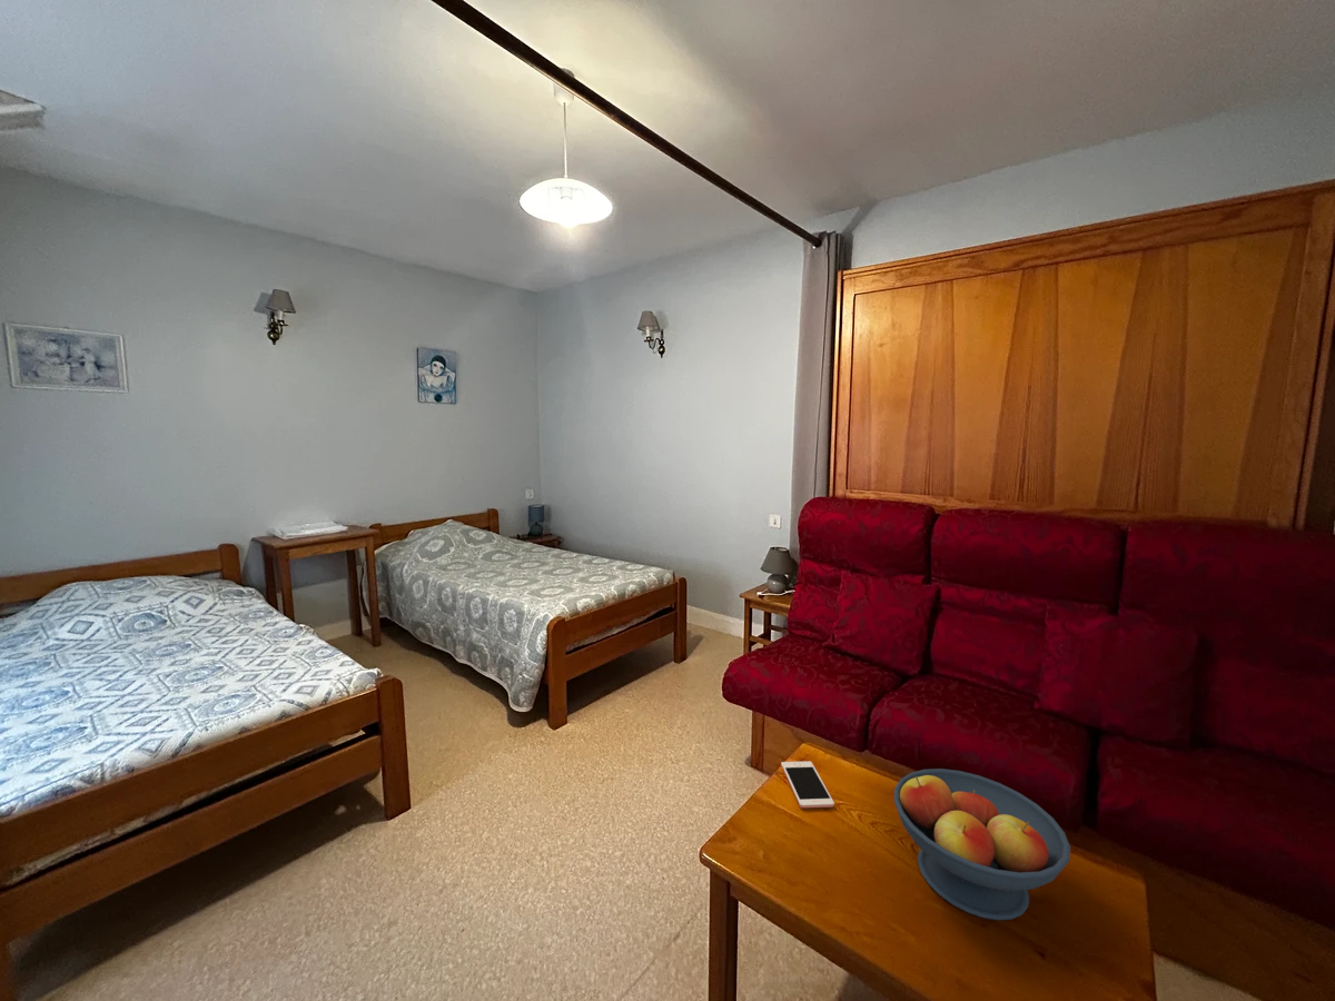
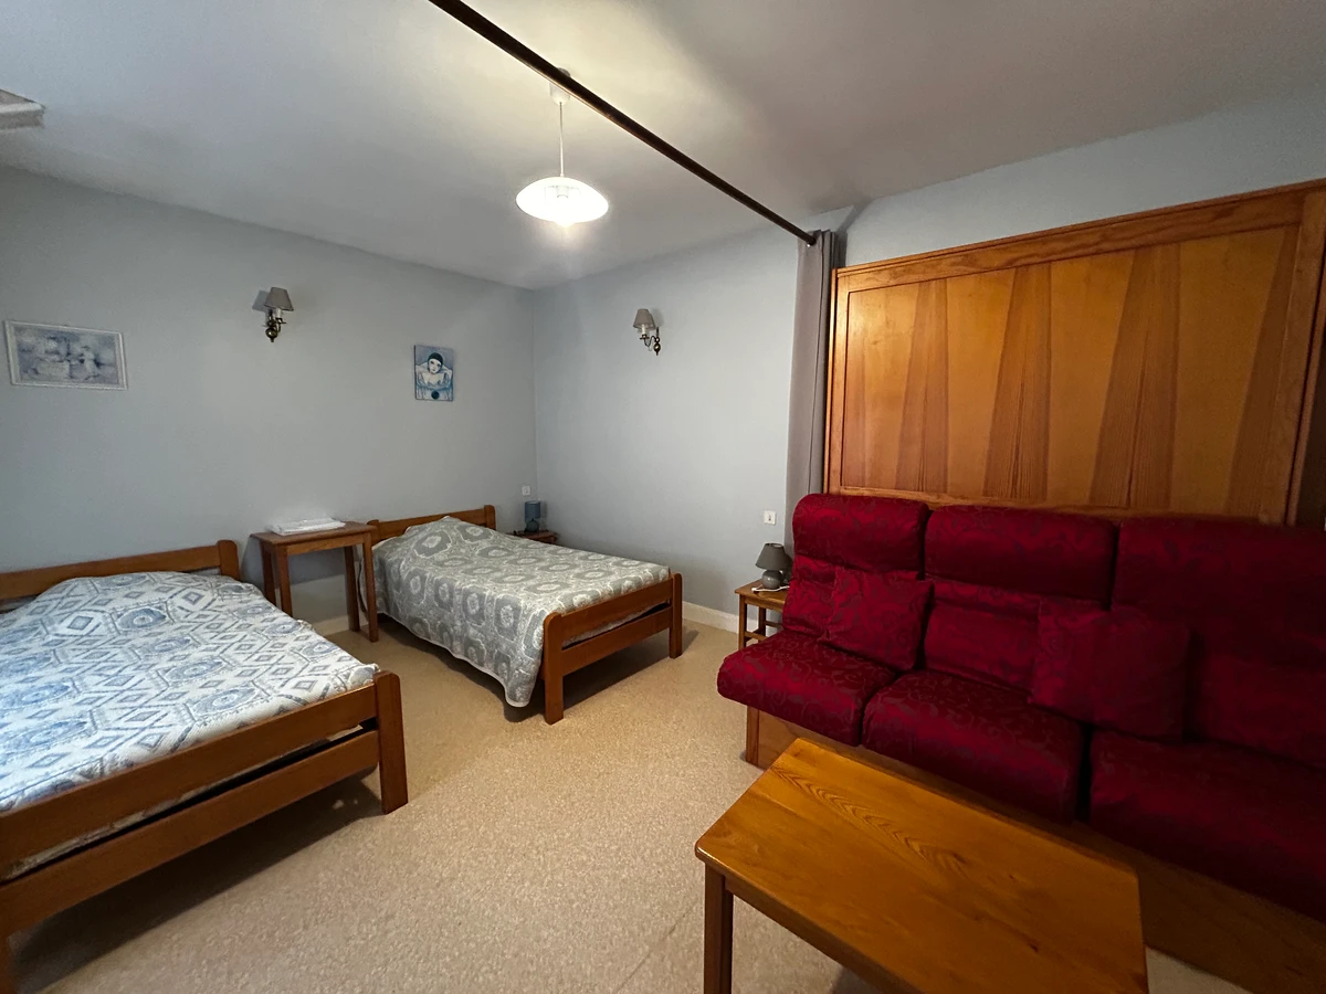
- cell phone (805, 783)
- fruit bowl (973, 835)
